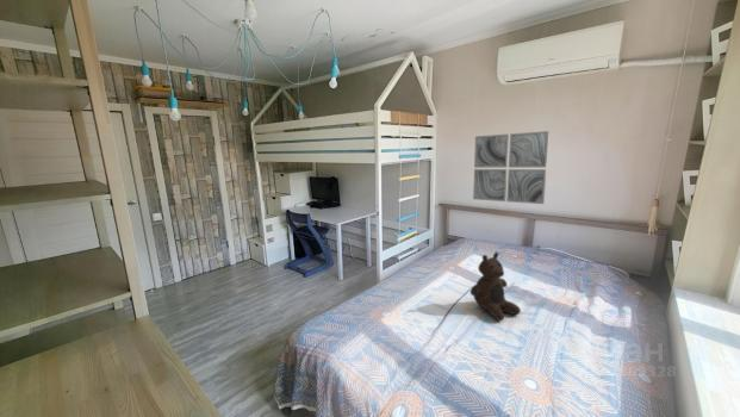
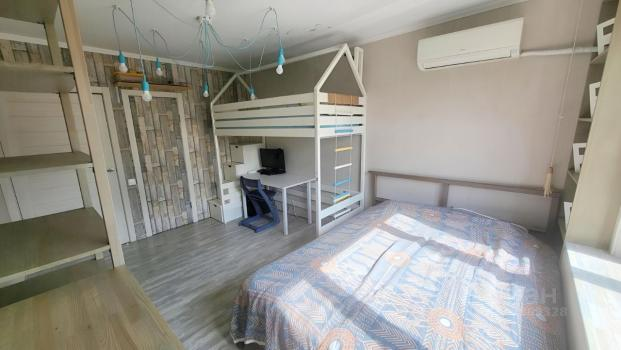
- teddy bear (496, 284)
- wall art (506, 169)
